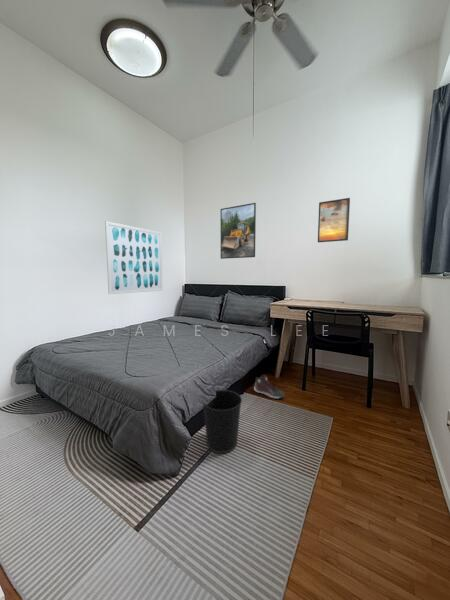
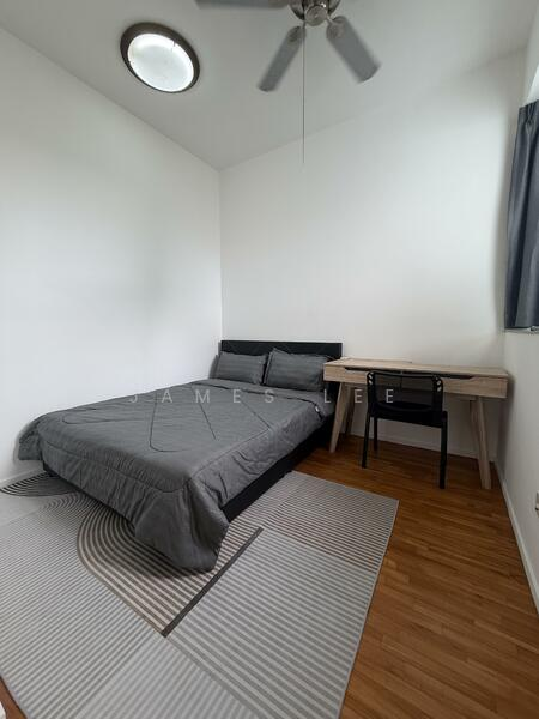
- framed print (237, 232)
- wall art (137, 260)
- wastebasket (222, 420)
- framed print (333, 221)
- sneaker (268, 385)
